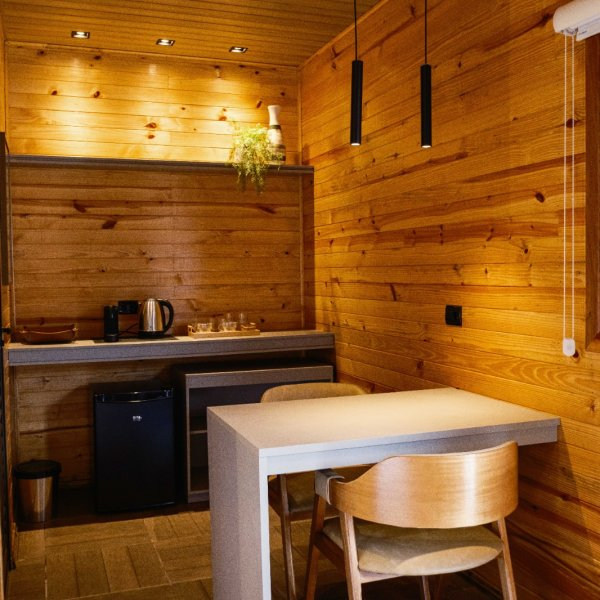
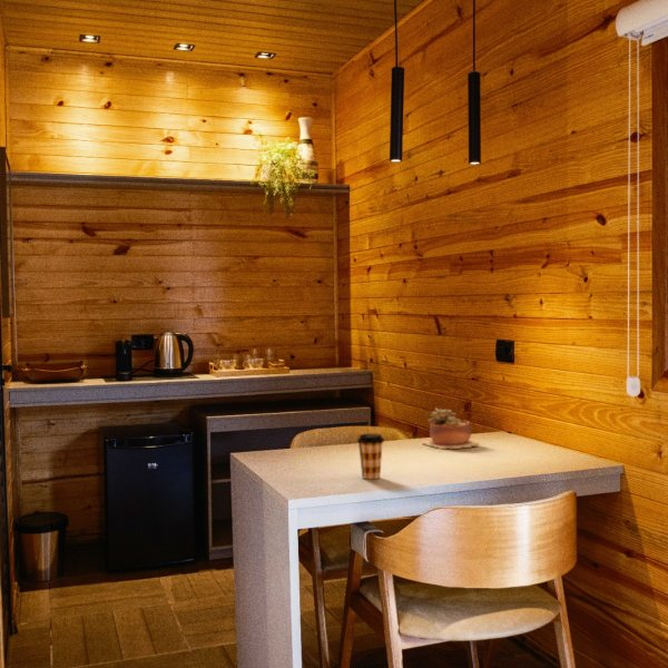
+ succulent plant (450, 426)
+ coffee cup (371, 455)
